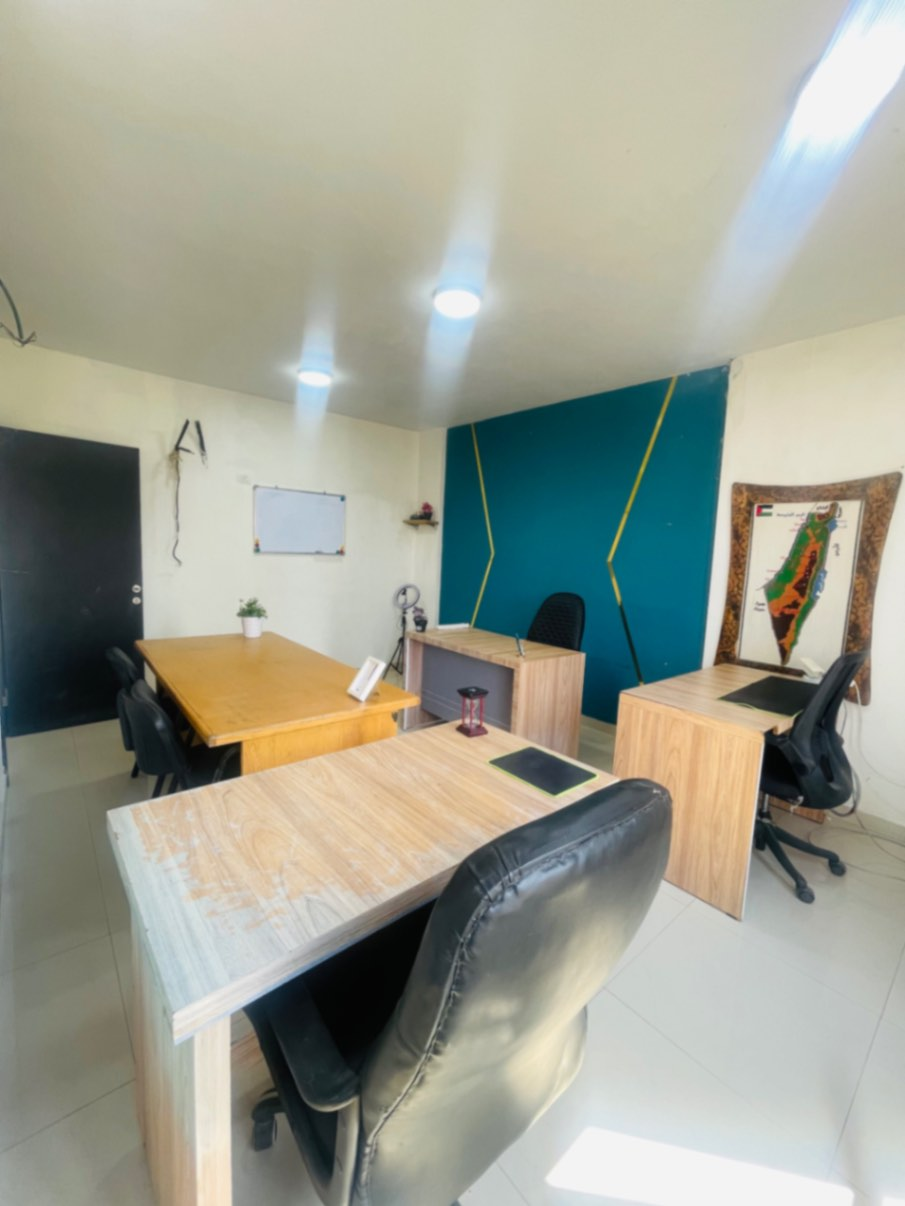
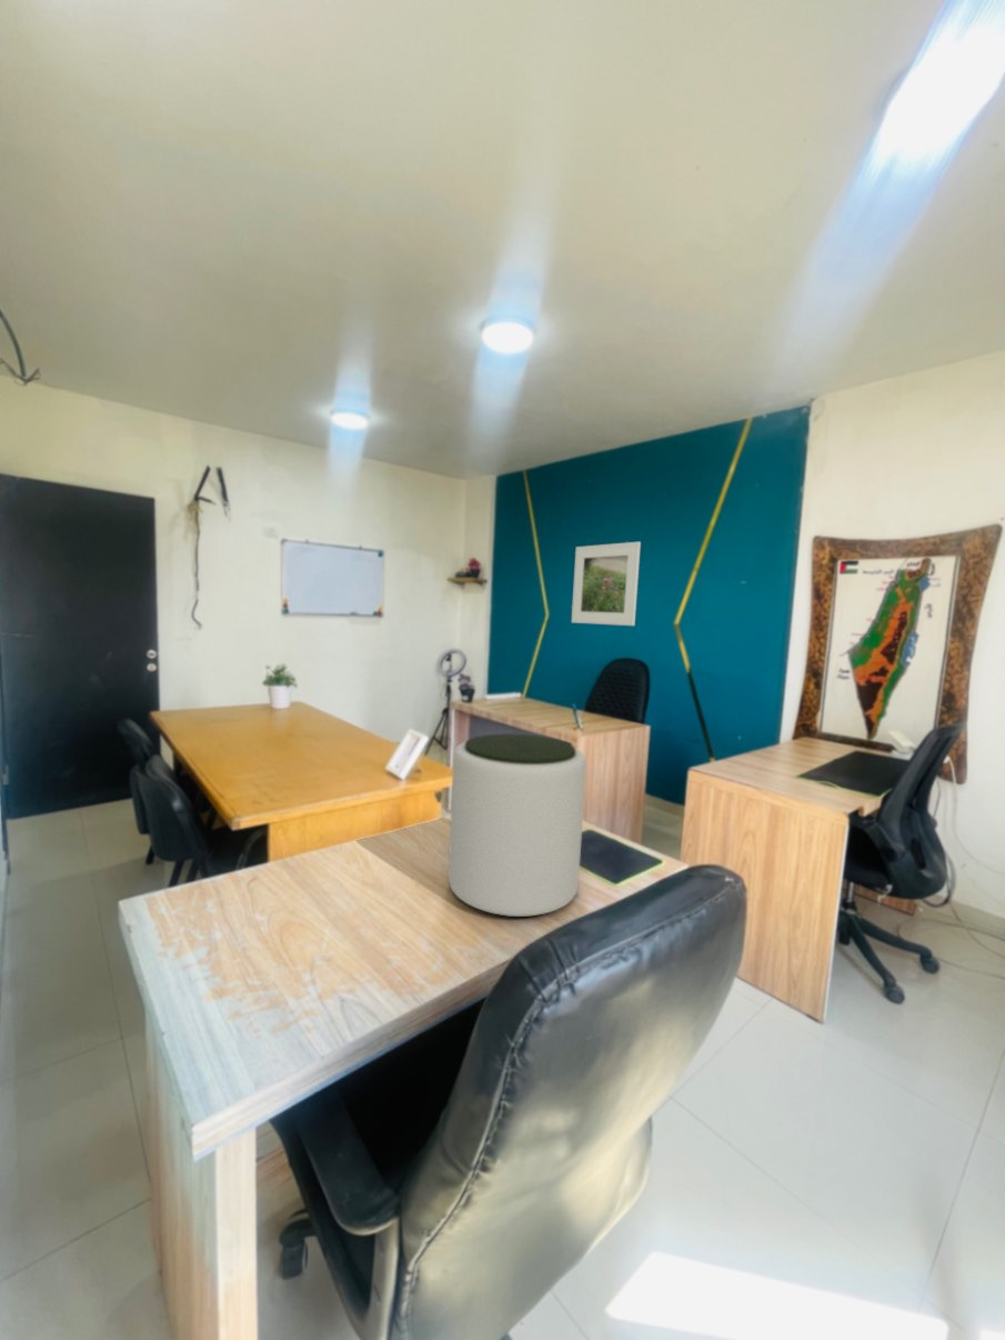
+ plant pot (515, 817)
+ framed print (603, 584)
